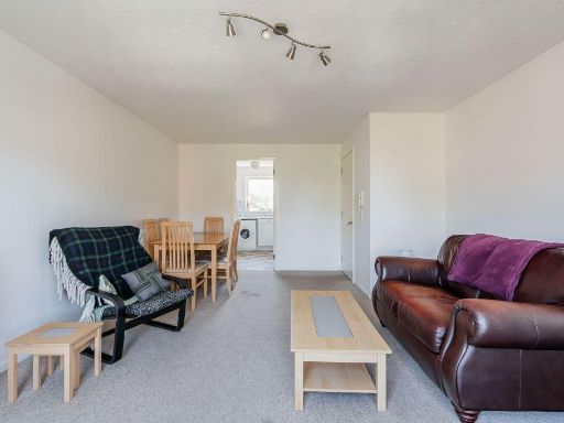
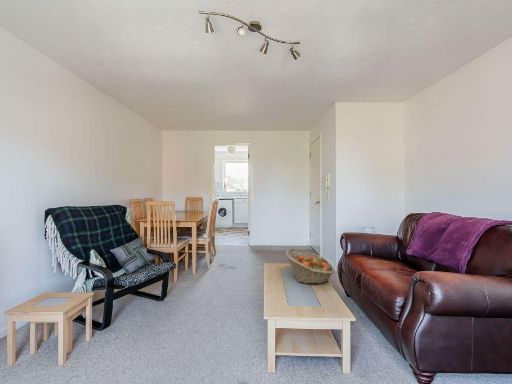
+ fruit basket (309, 264)
